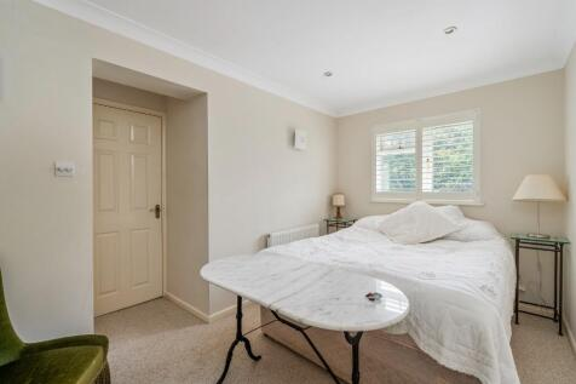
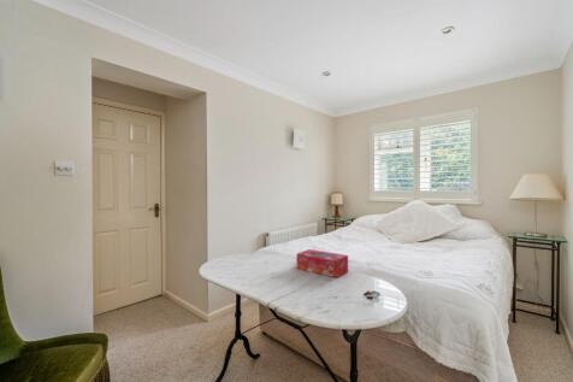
+ tissue box (321, 261)
